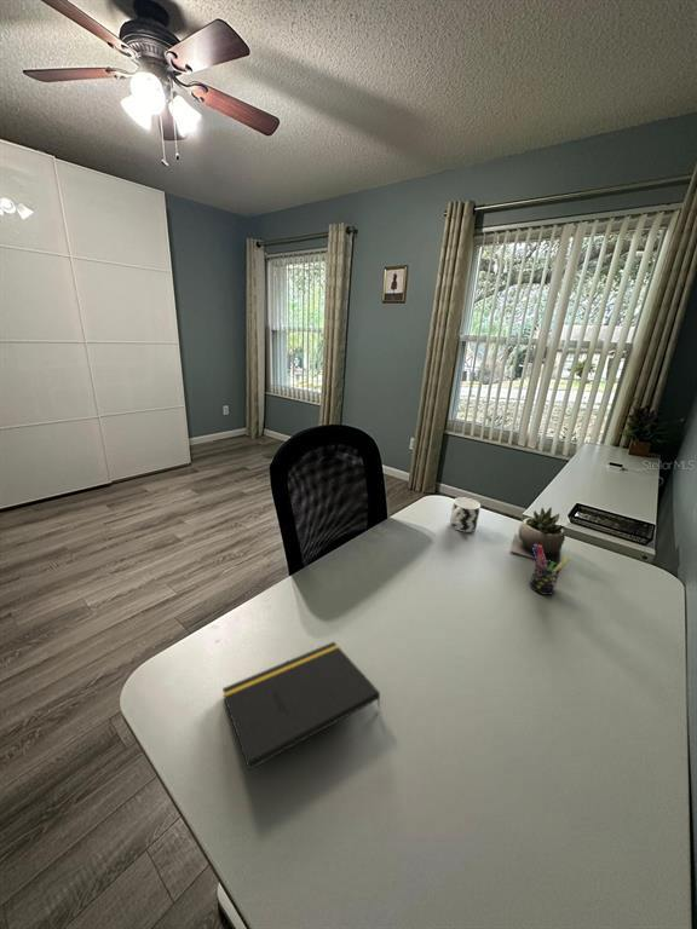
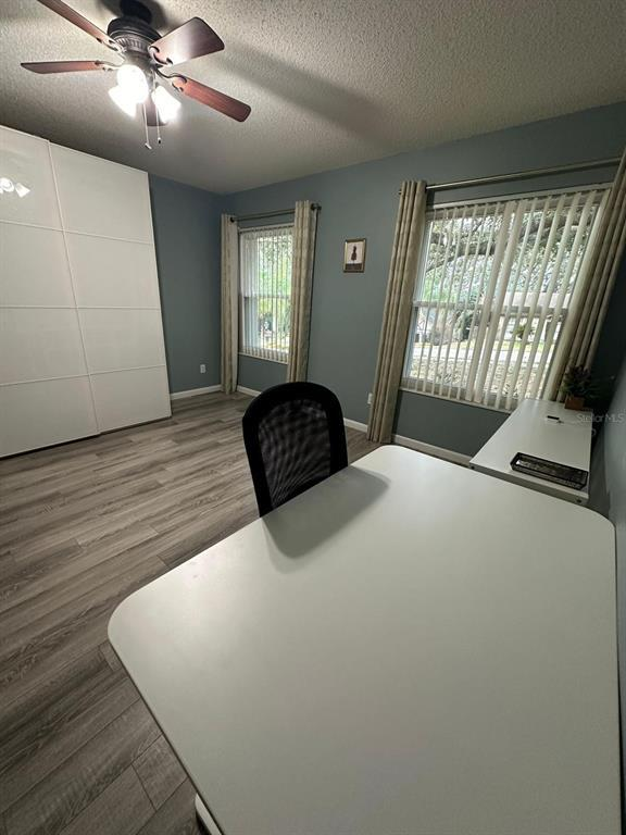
- cup (462, 515)
- notepad (299, 693)
- succulent plant (541, 527)
- pen holder (546, 569)
